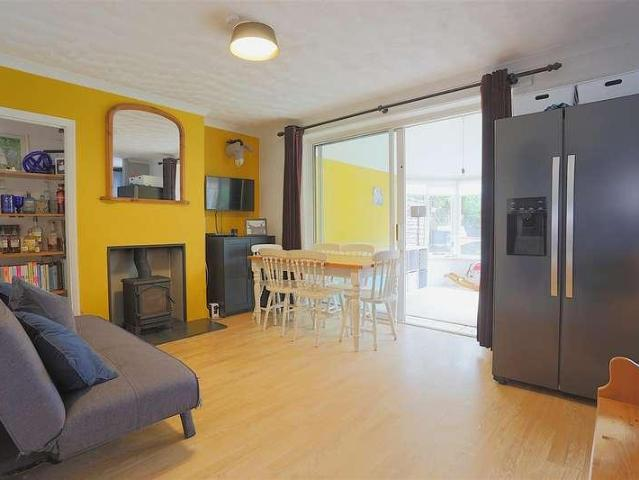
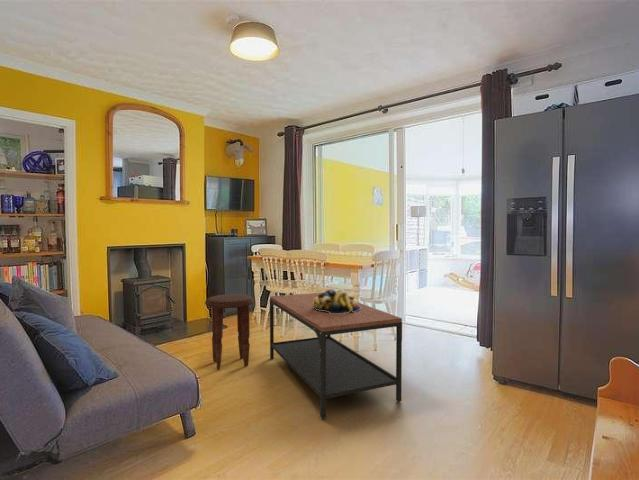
+ coffee table (326, 341)
+ fruit bowl (337, 299)
+ side table (222, 330)
